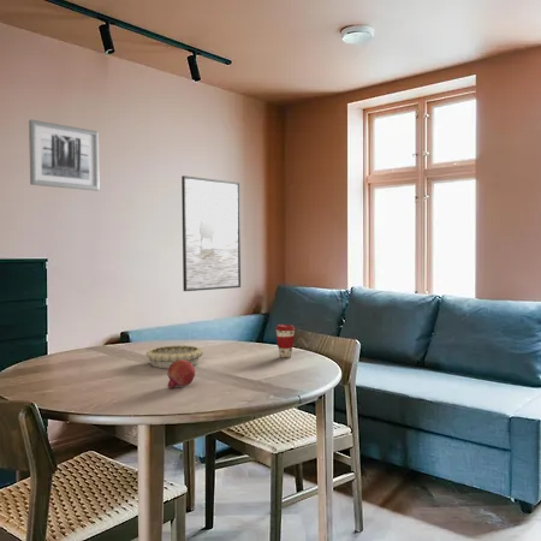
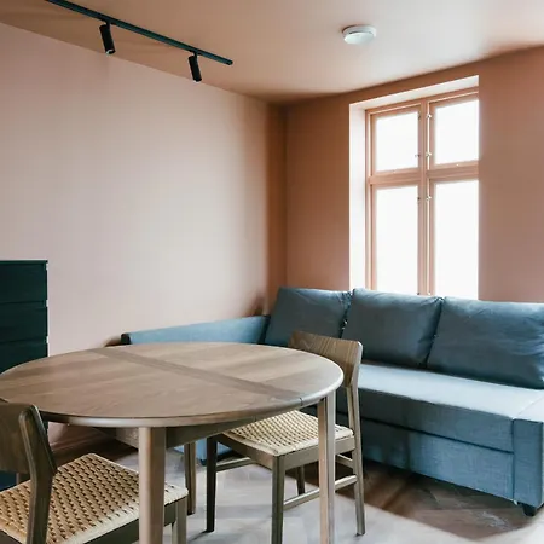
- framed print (213, 234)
- fruit (180, 373)
- coffee cup (285, 340)
- decorative bowl (174, 356)
- wall art (65, 156)
